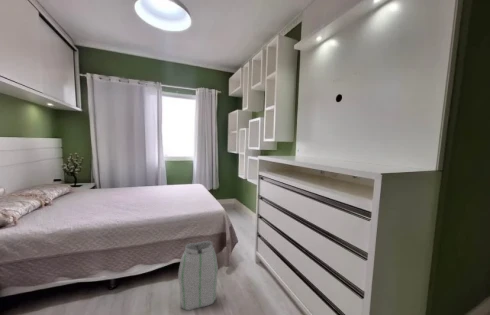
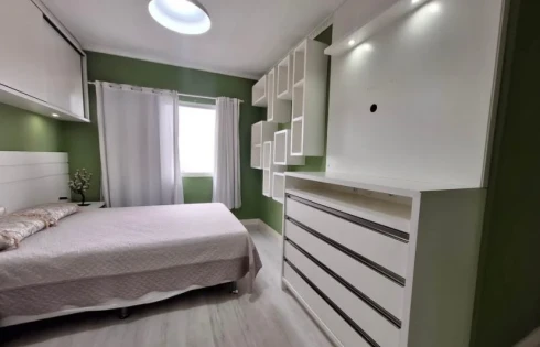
- skirt (198, 272)
